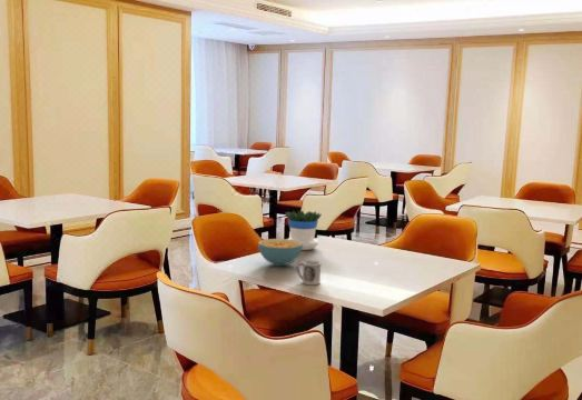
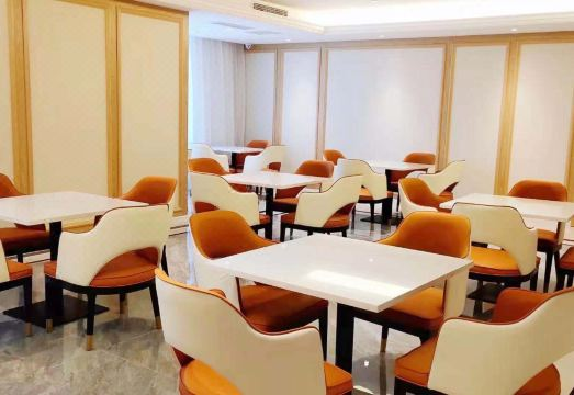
- cereal bowl (279, 253)
- flowerpot (303, 230)
- cup (307, 271)
